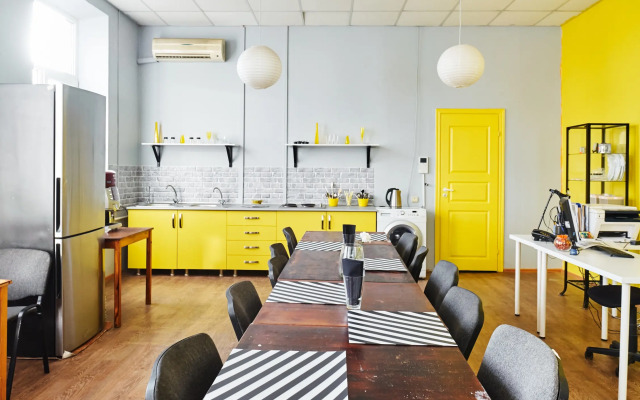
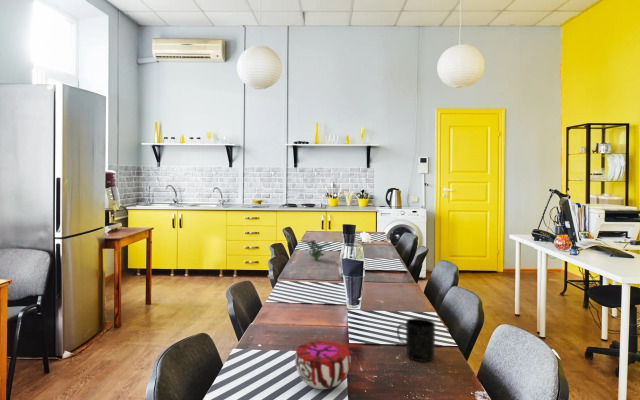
+ mug (415, 339)
+ succulent plant (317, 249)
+ decorative bowl (322, 367)
